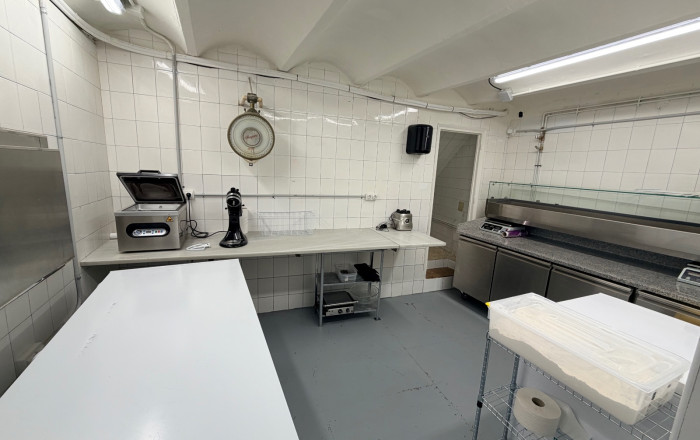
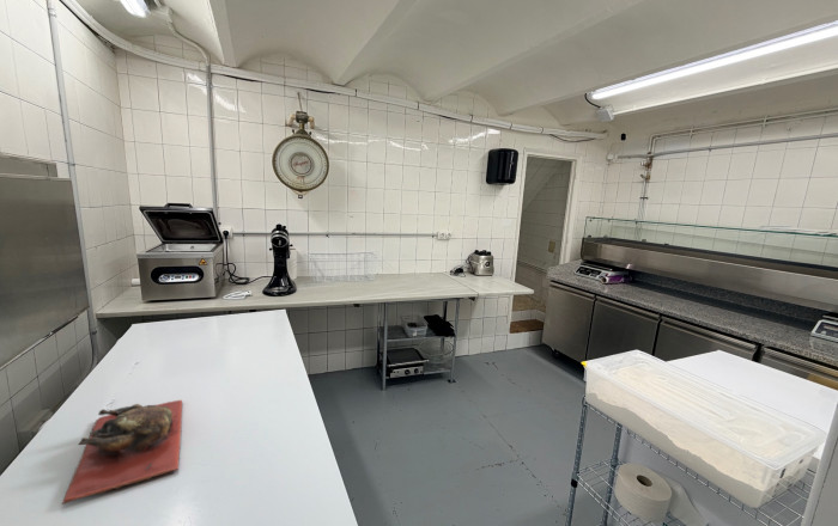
+ cutting board (133, 428)
